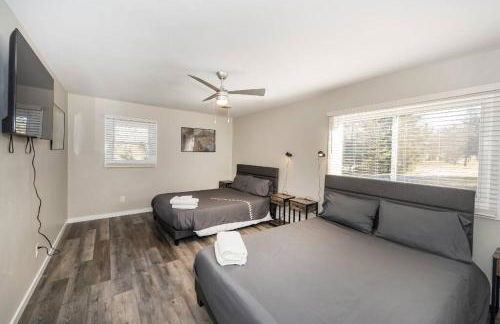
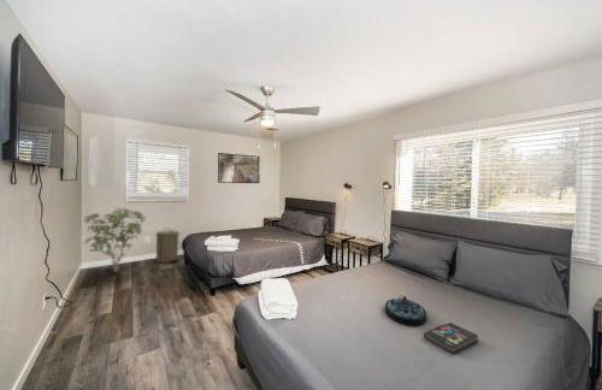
+ shrub (117, 240)
+ laundry hamper (167, 243)
+ serving tray (405, 307)
+ book (450, 336)
